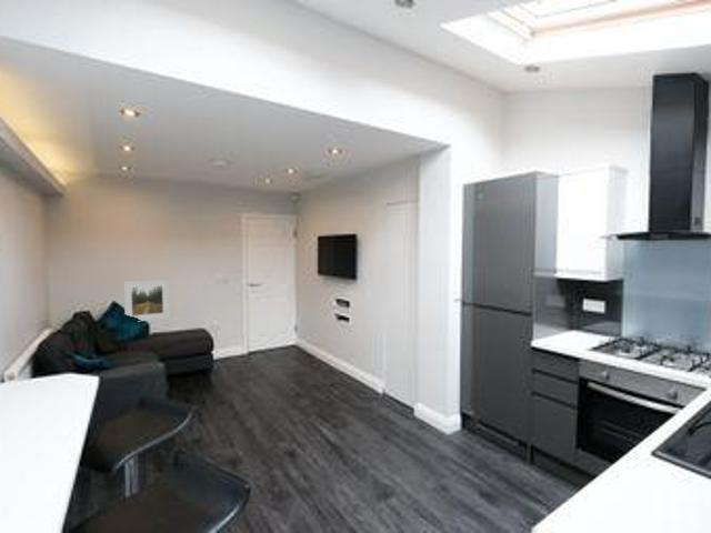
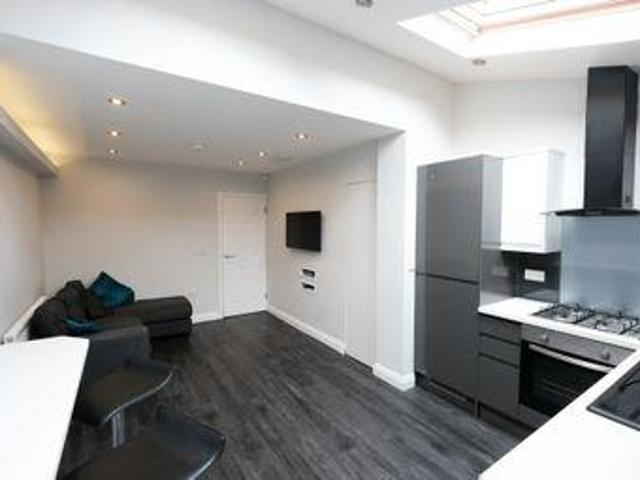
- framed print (147, 300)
